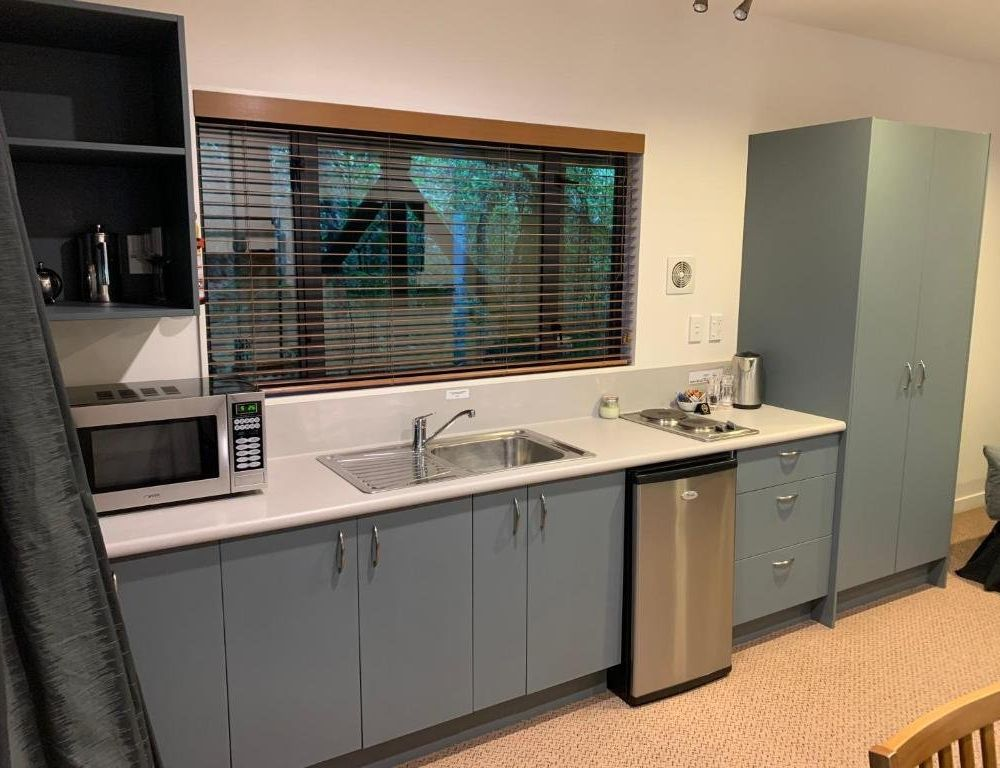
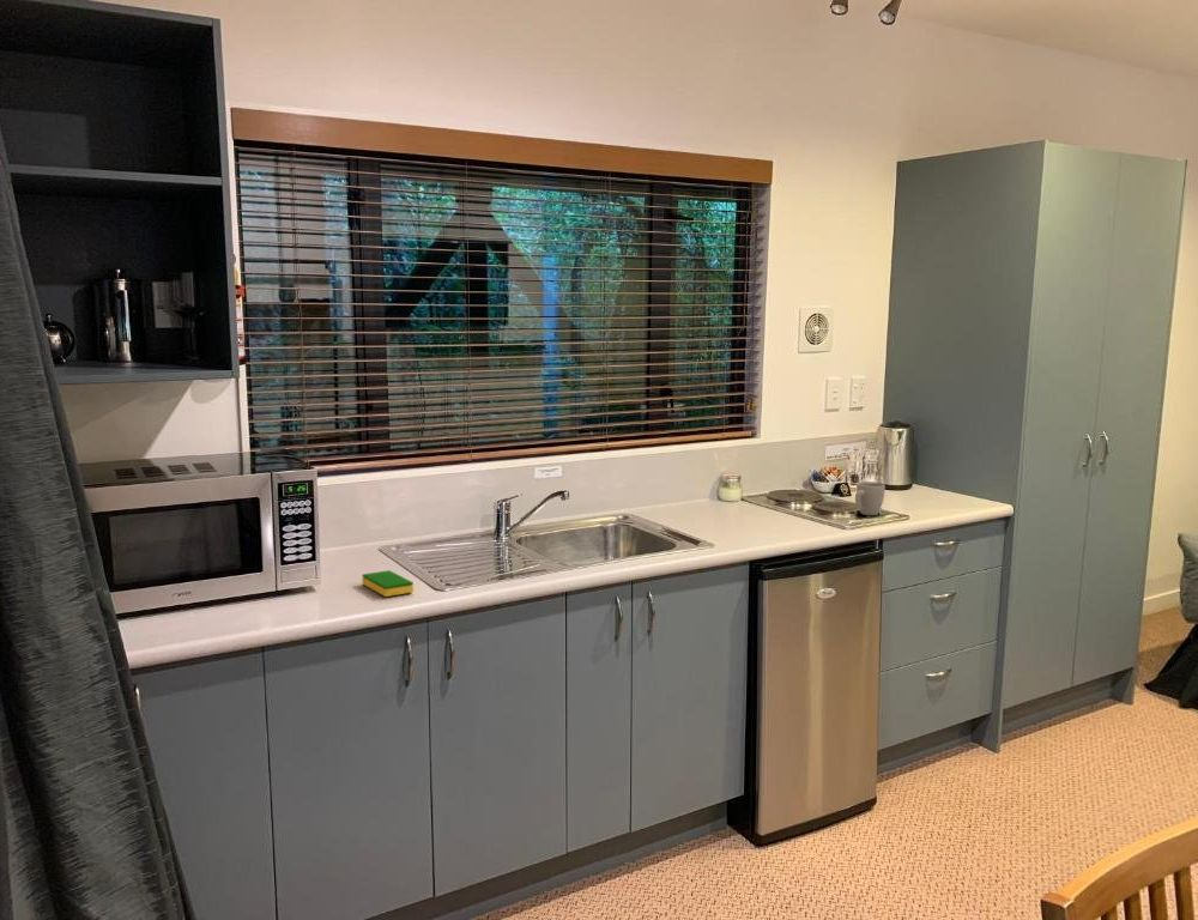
+ mug (866, 498)
+ dish sponge (387, 582)
